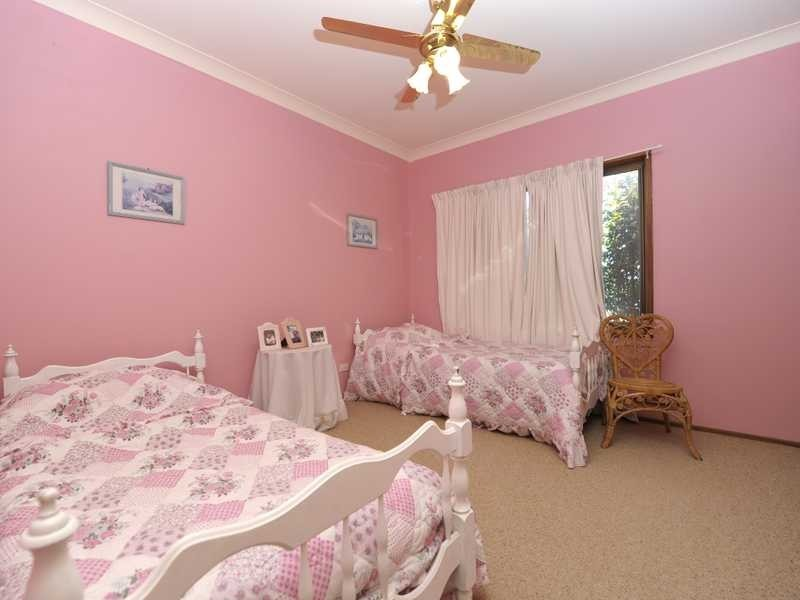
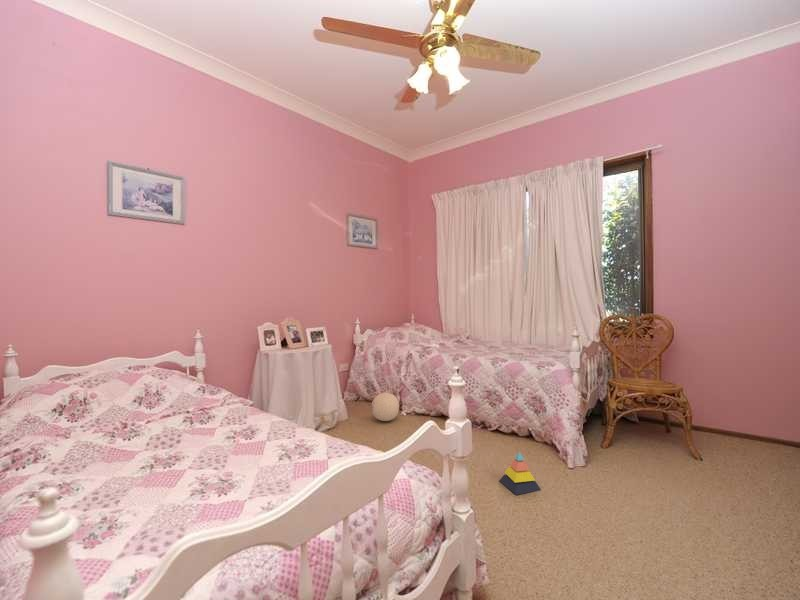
+ ball (385, 406)
+ stacking toy (519, 468)
